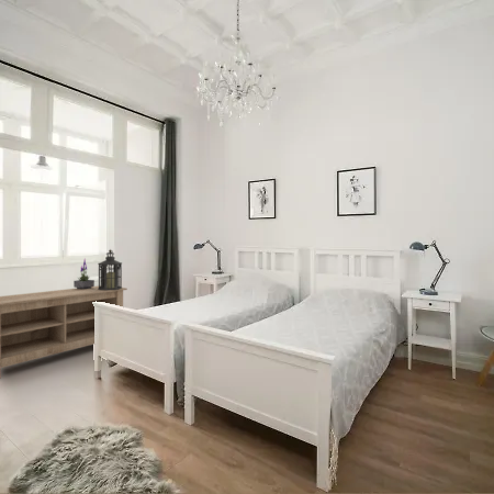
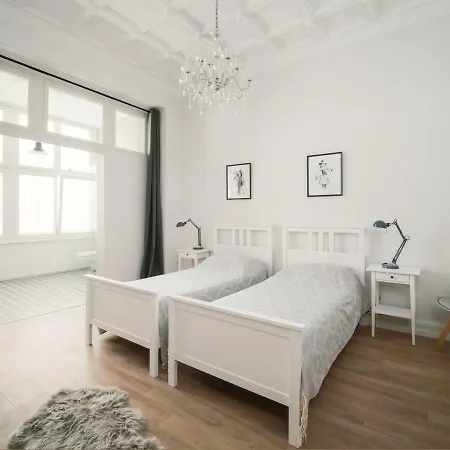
- lantern (110, 268)
- potted plant (83, 272)
- storage bench (57, 324)
